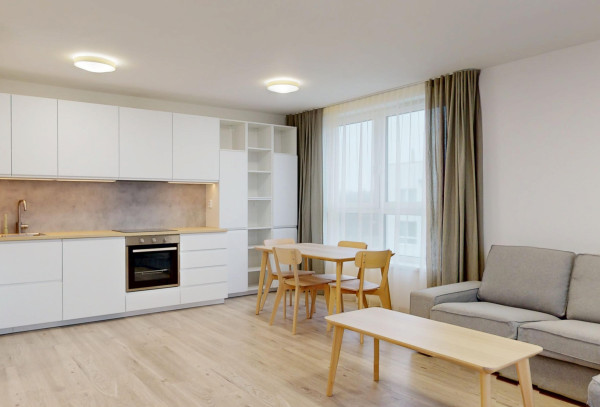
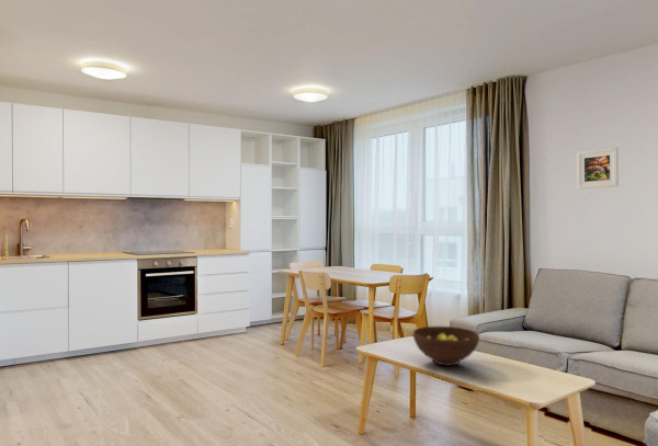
+ fruit bowl (445, 347)
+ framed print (597, 169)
